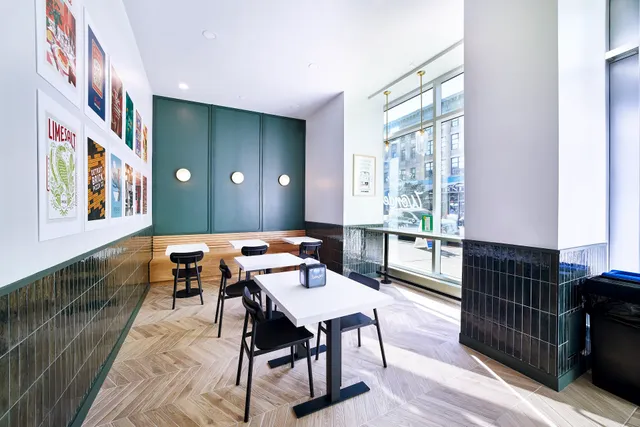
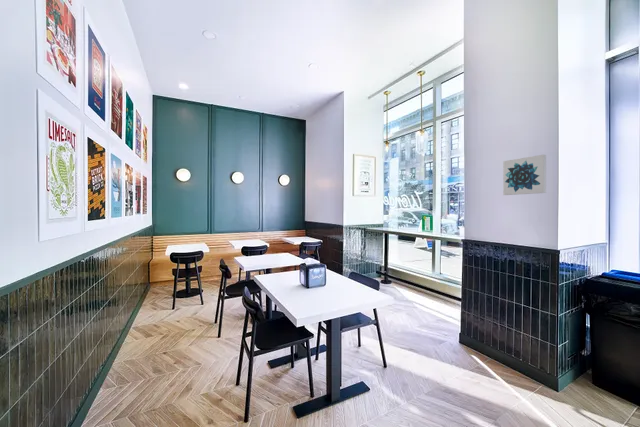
+ wall art (523, 176)
